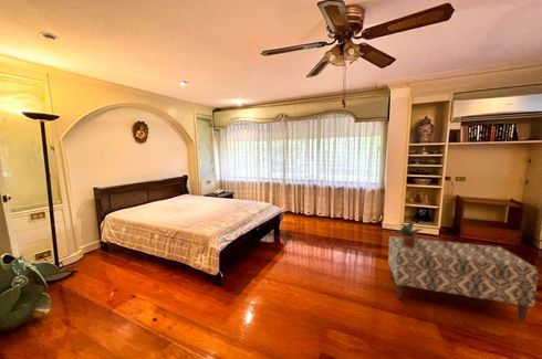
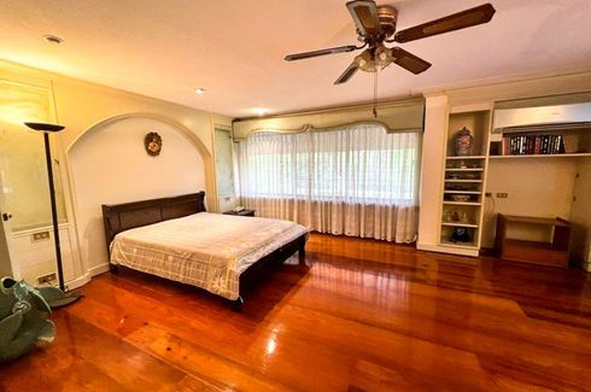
- potted plant (409, 233)
- bench (449, 272)
